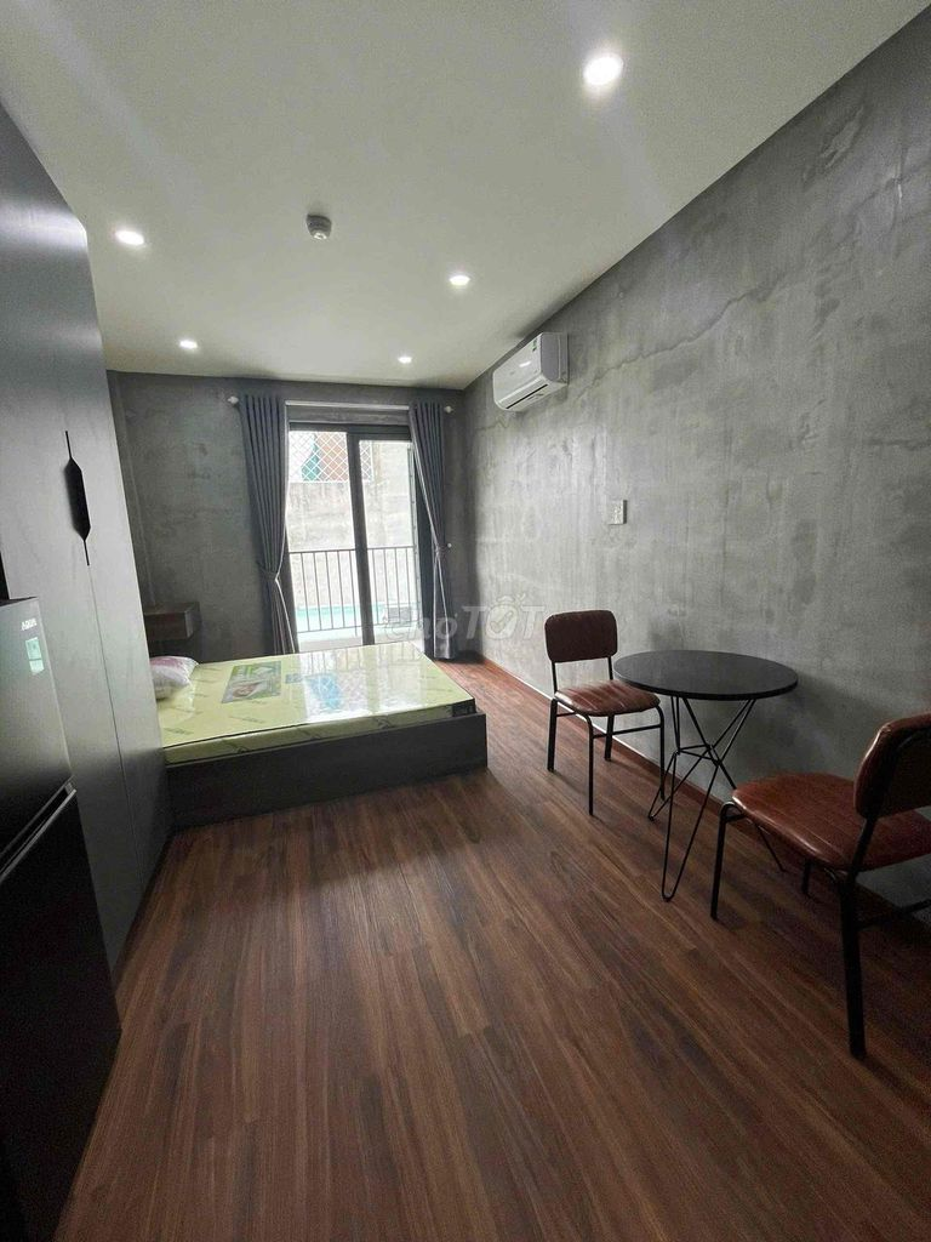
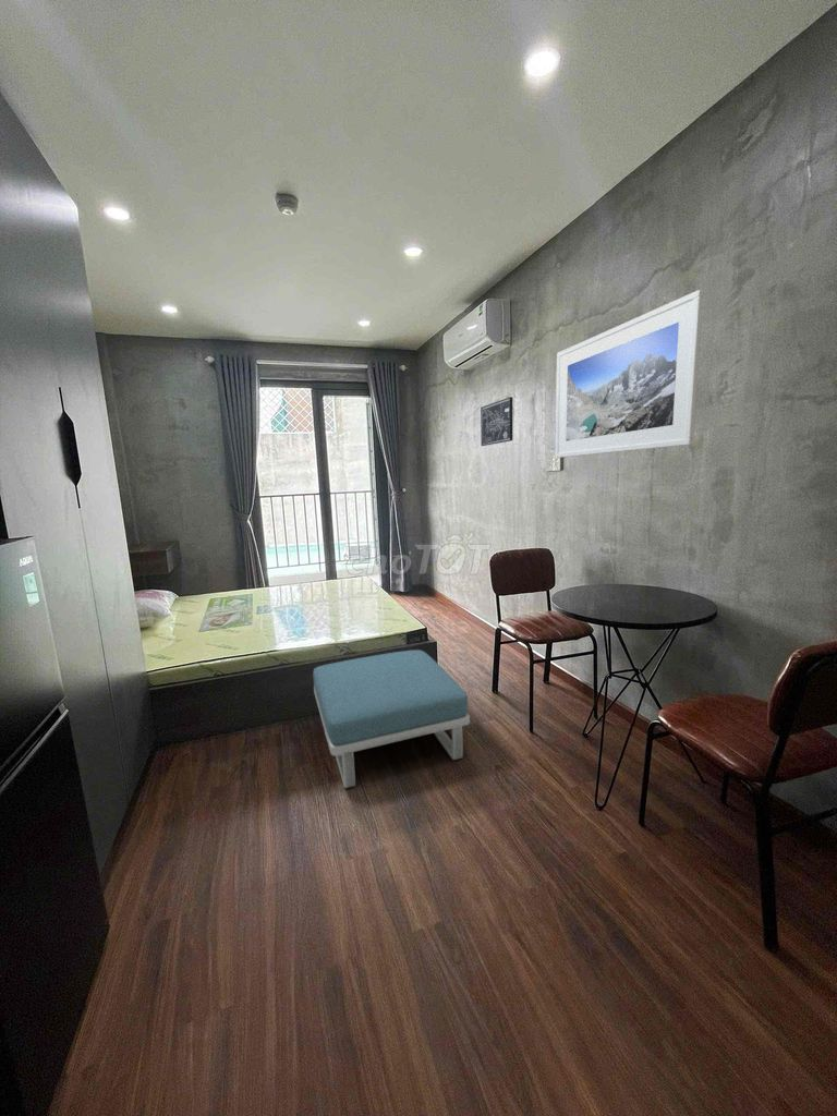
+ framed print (614, 391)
+ footstool (385, 704)
+ wall art (496, 423)
